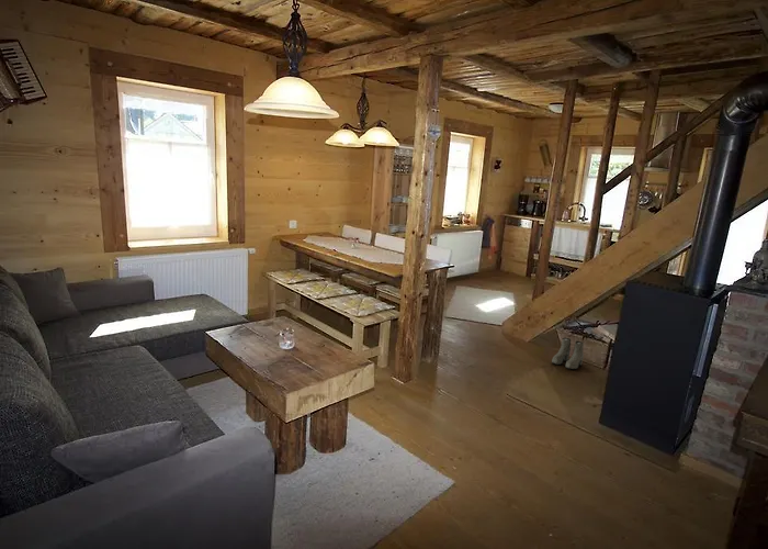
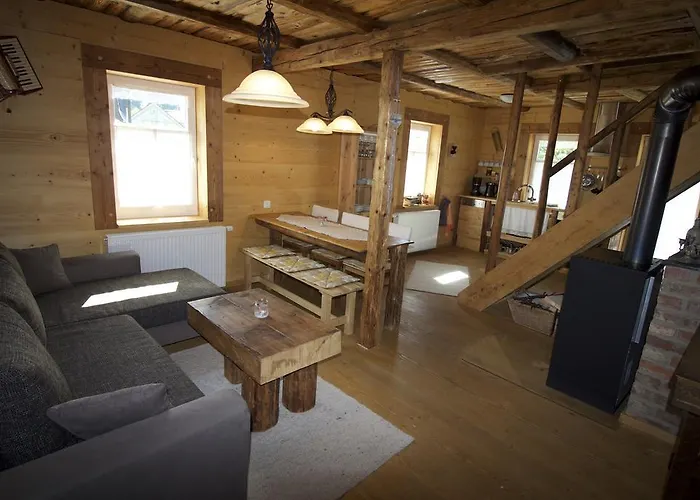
- boots (568, 352)
